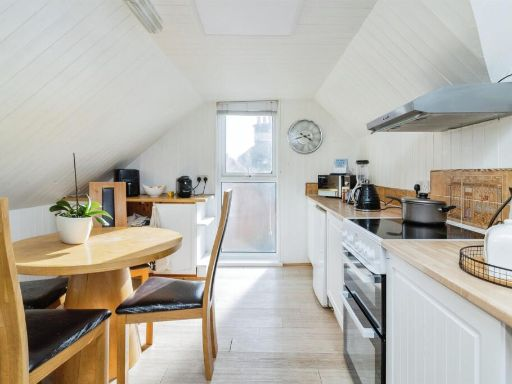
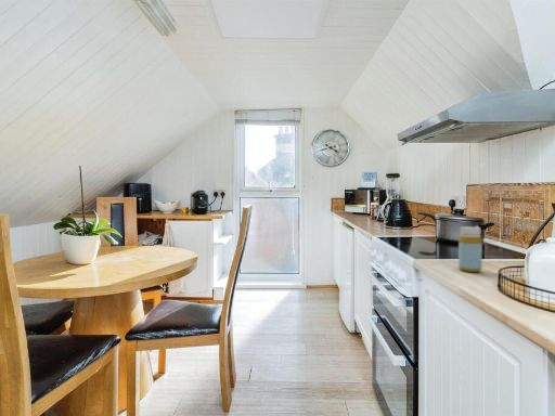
+ bottle (469, 248)
